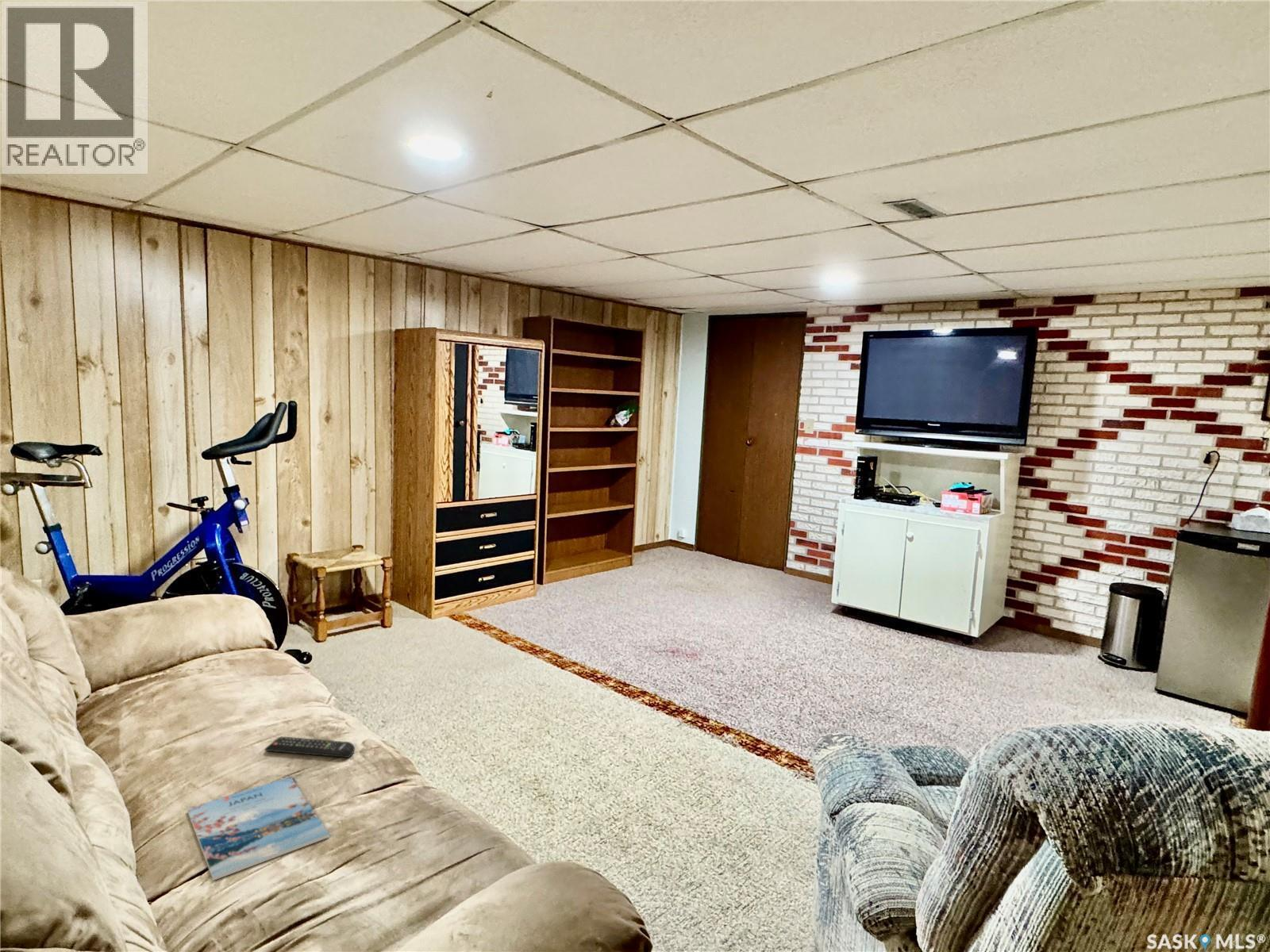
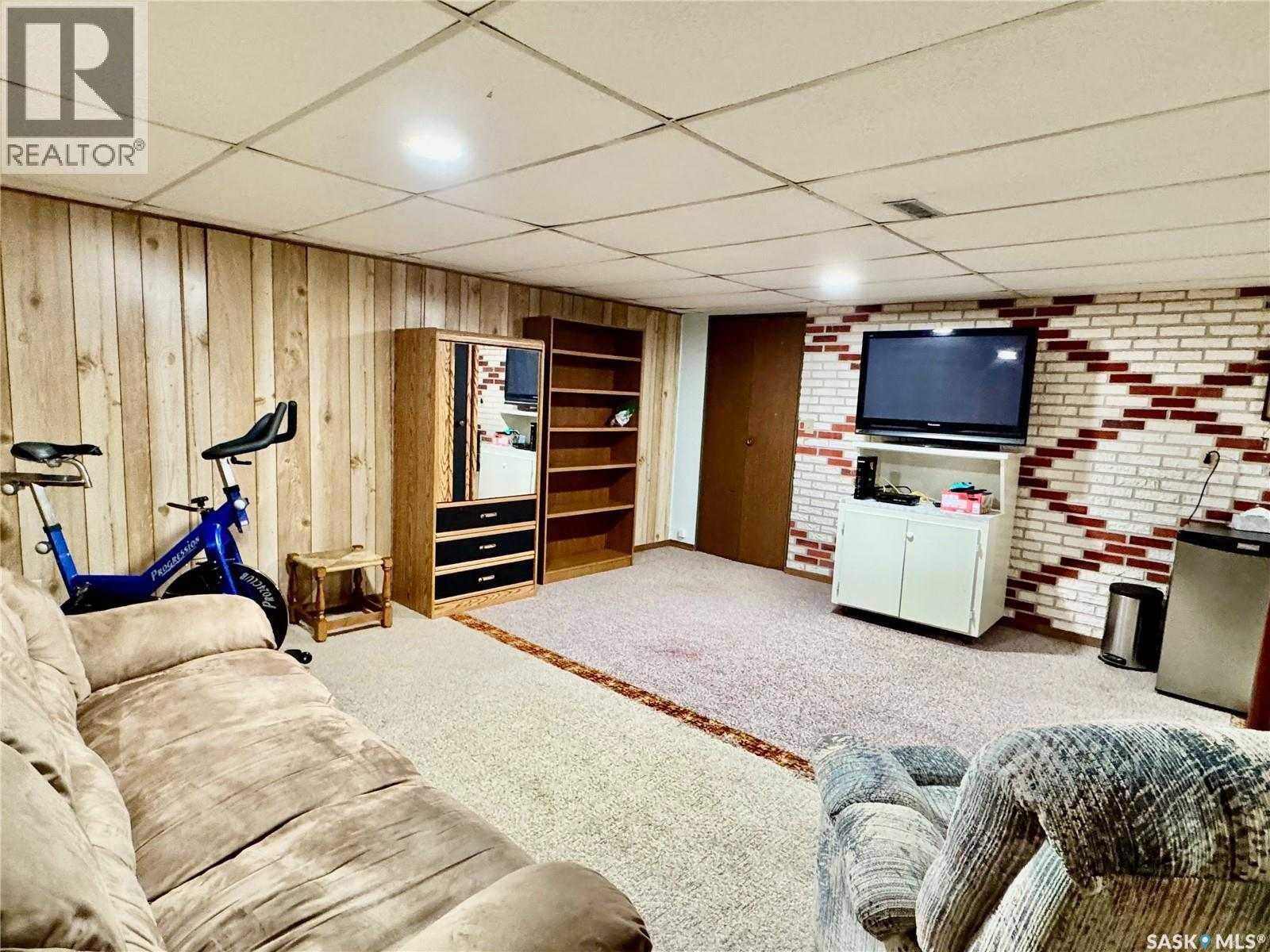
- magazine (256, 822)
- remote control (310, 747)
